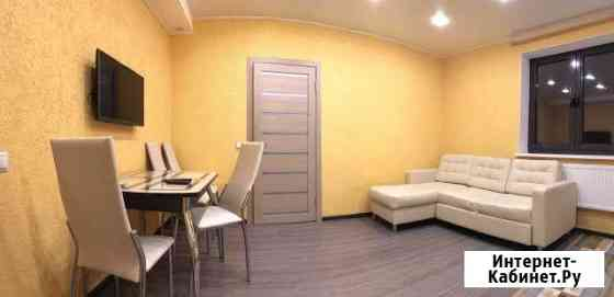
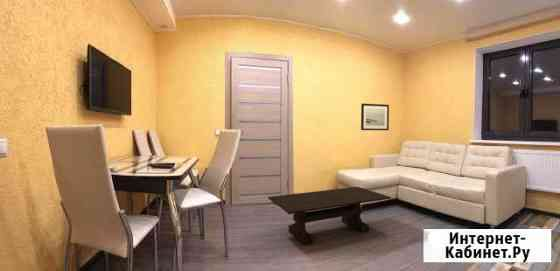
+ coffee table (329, 214)
+ wall art (375, 117)
